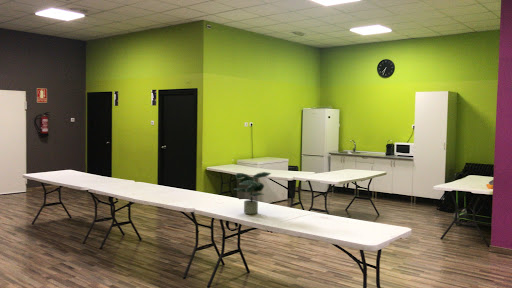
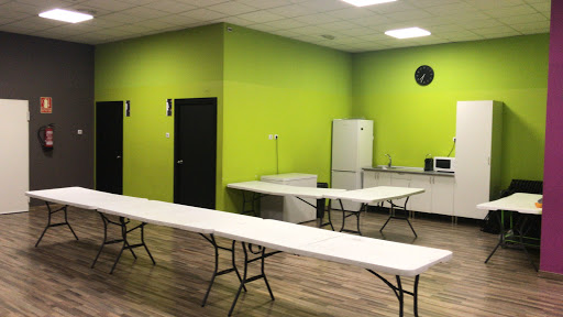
- potted plant (251, 192)
